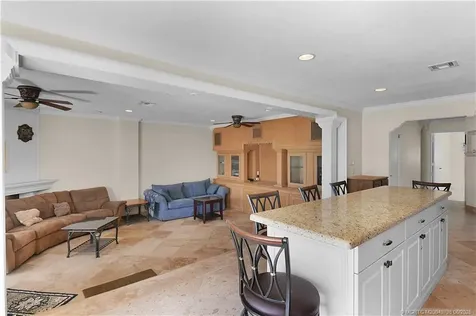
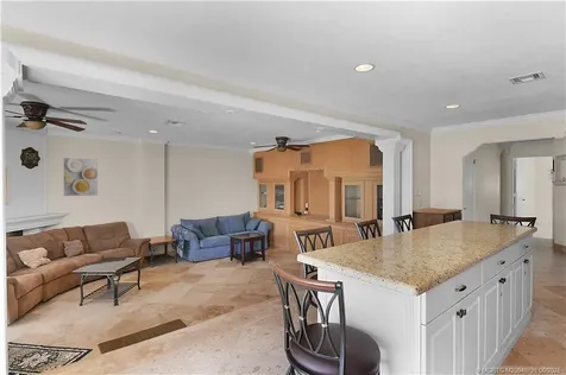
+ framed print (81, 177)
